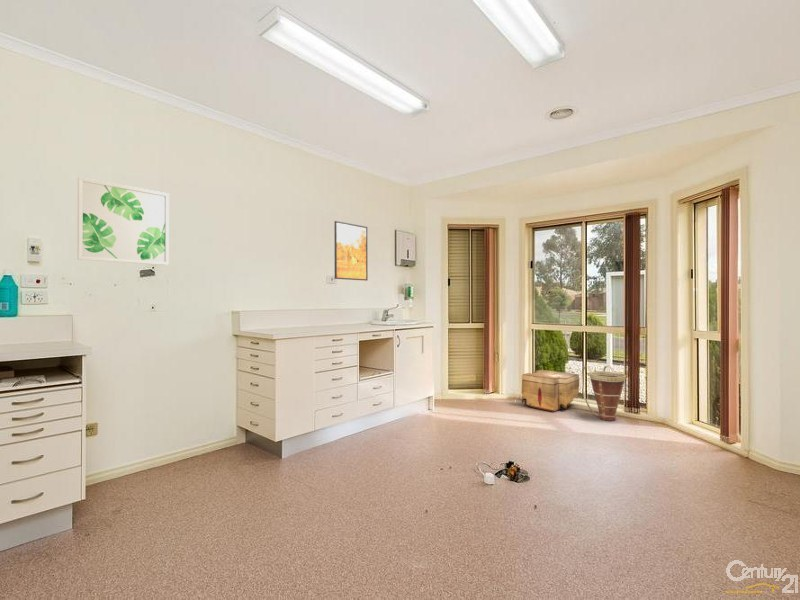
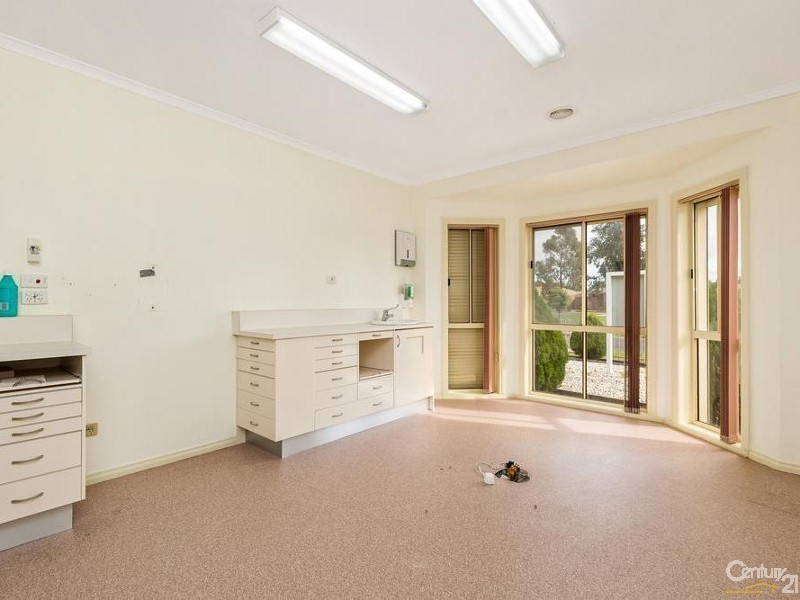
- basket (602, 391)
- wall art (126, 224)
- cardboard box (547, 389)
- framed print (351, 251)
